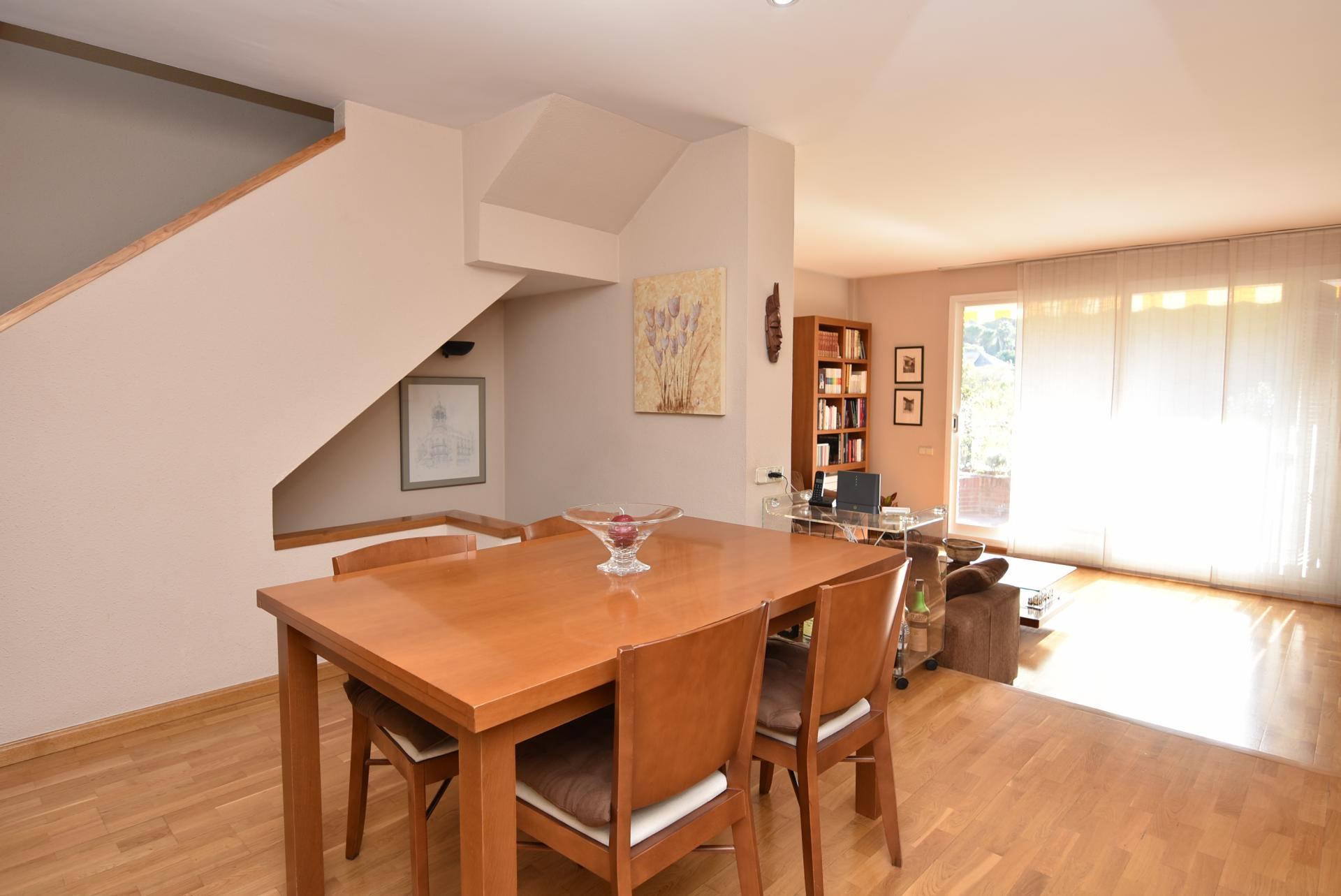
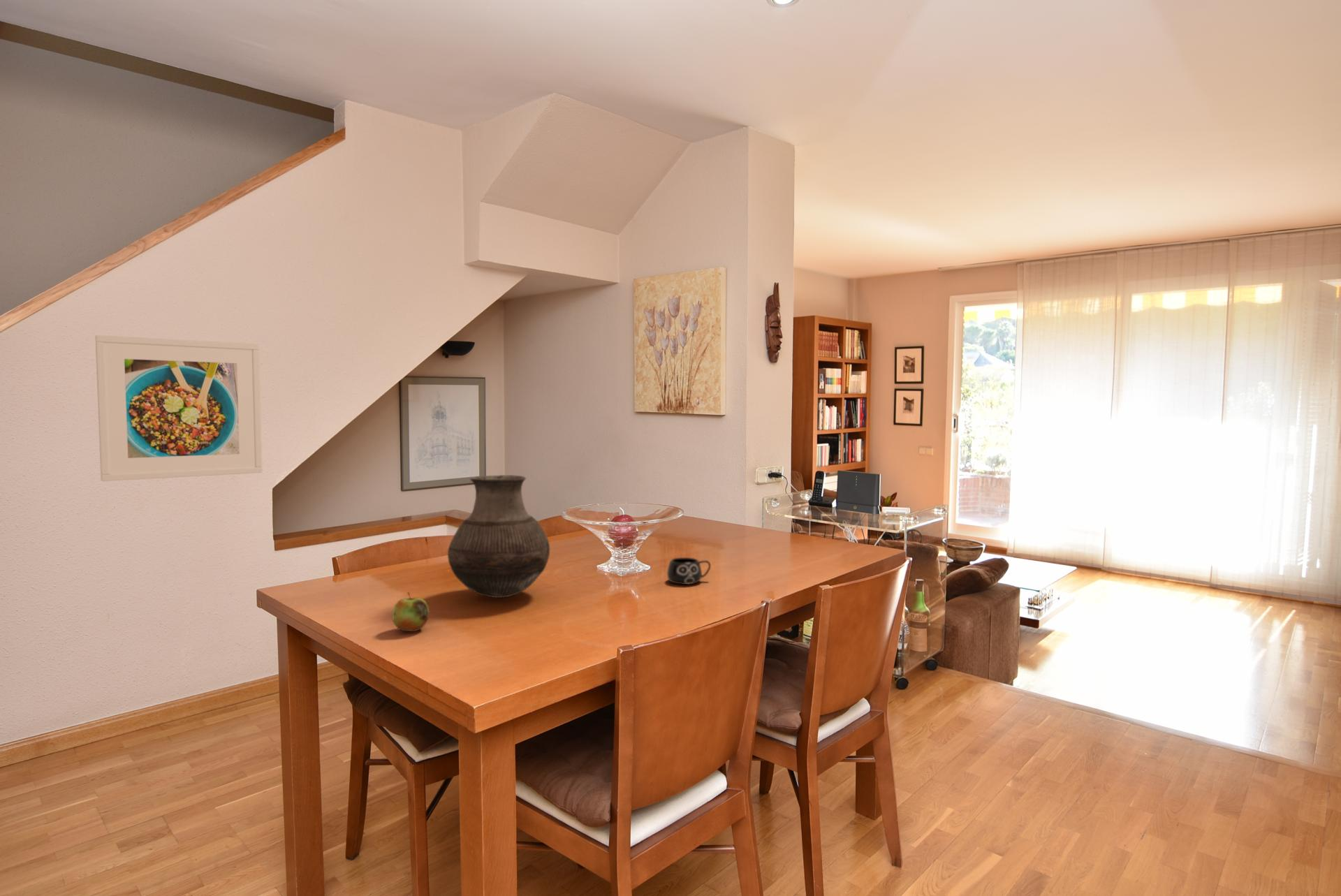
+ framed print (184, 409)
+ vase (499, 536)
+ apple (411, 611)
+ mug (689, 571)
